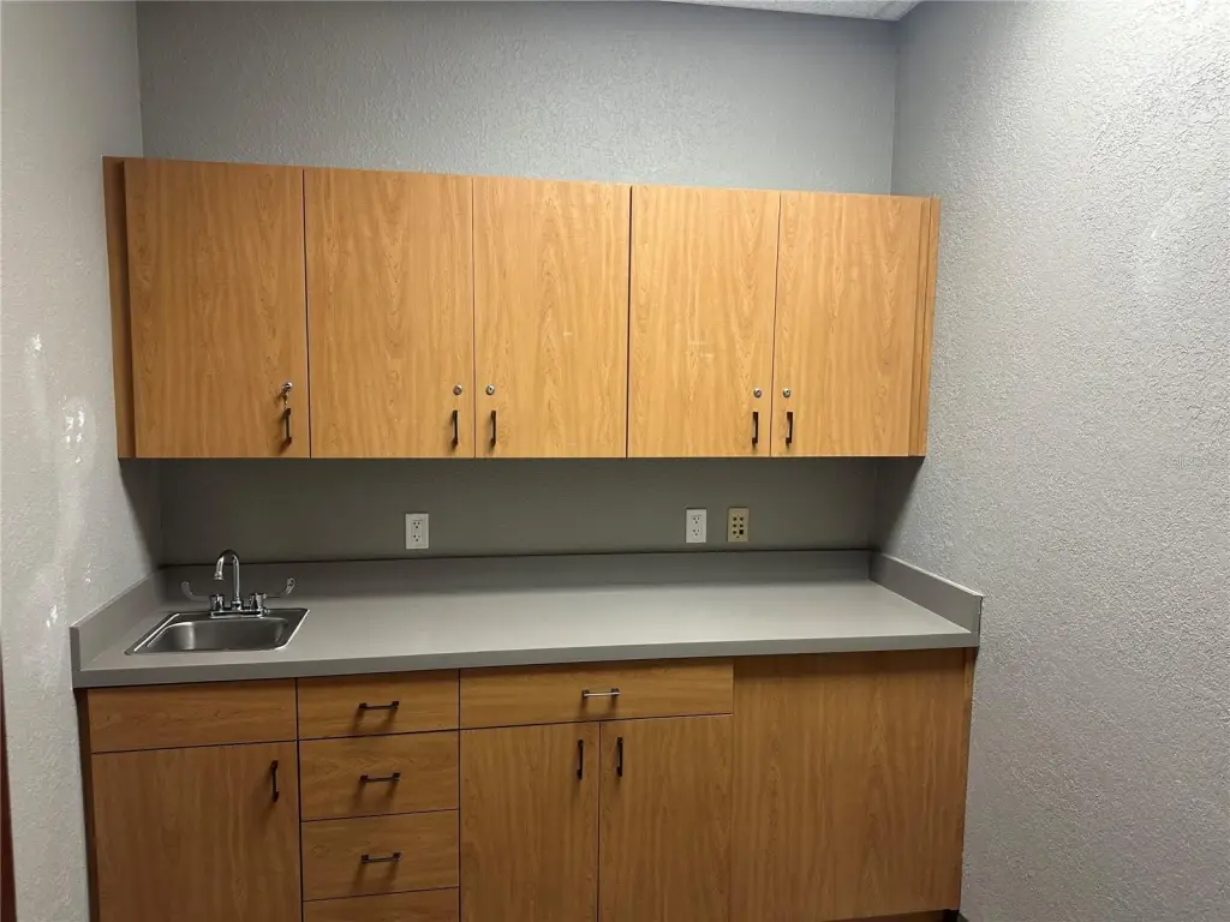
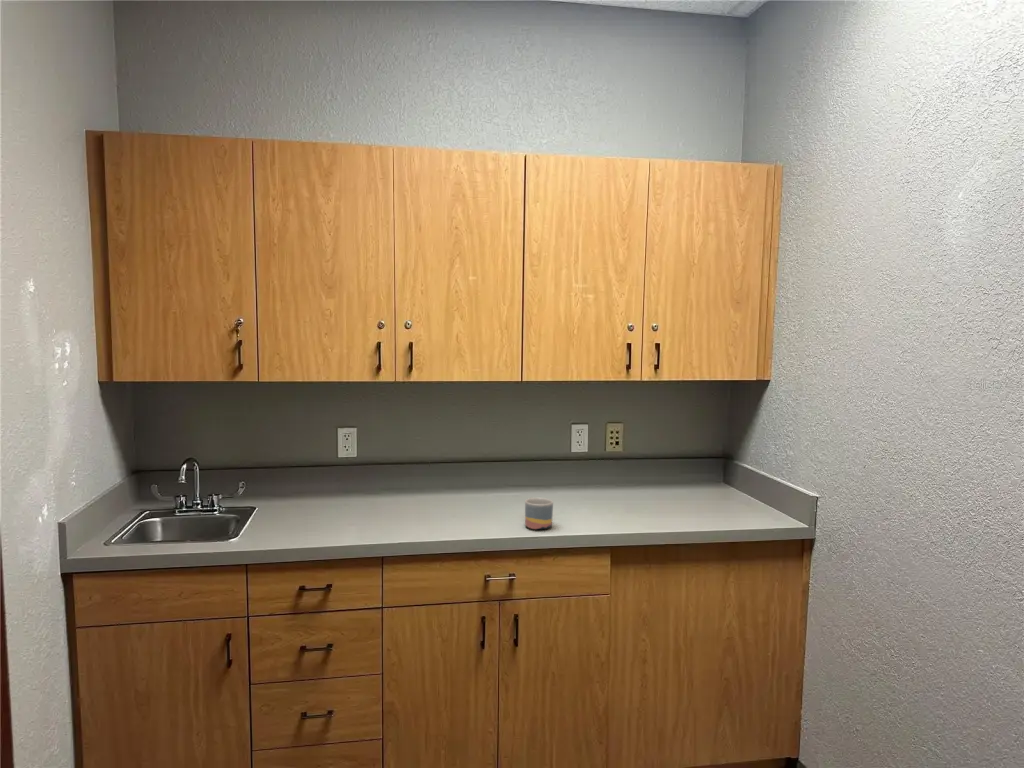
+ mug (536, 512)
